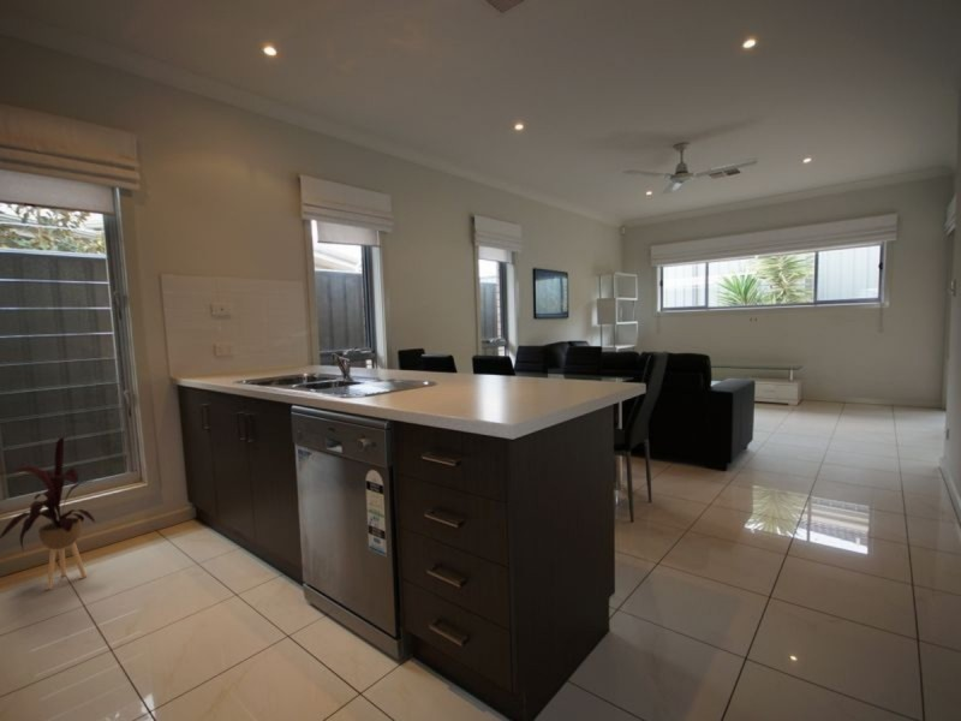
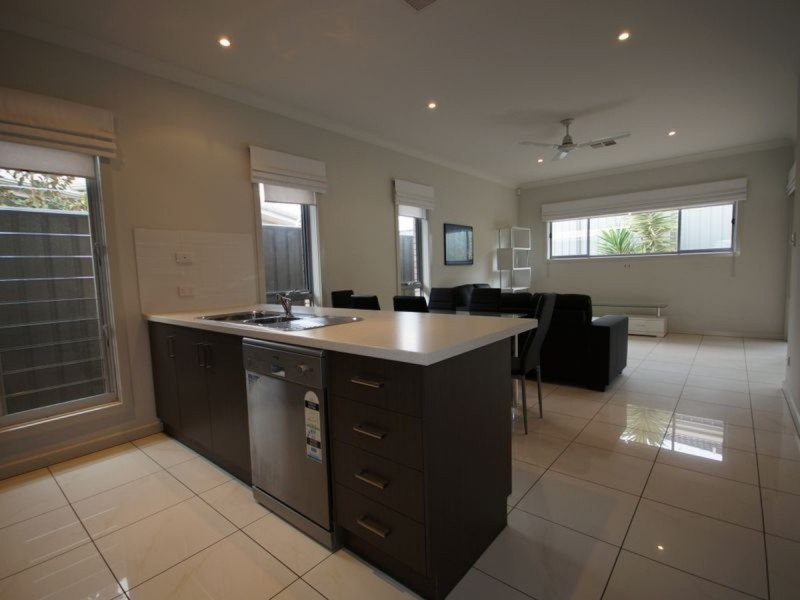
- house plant (48, 512)
